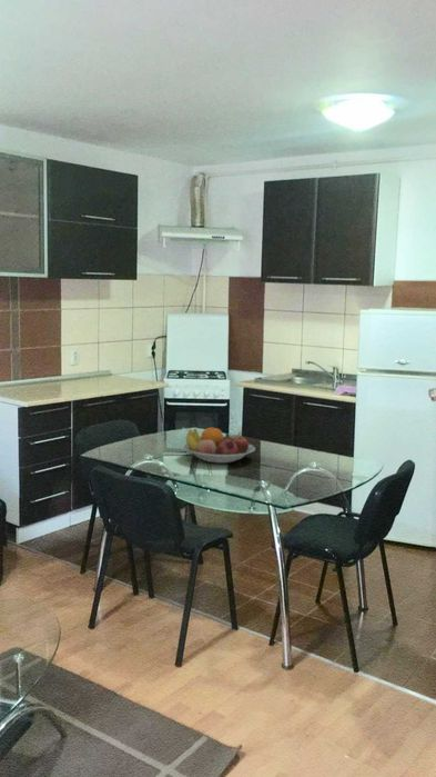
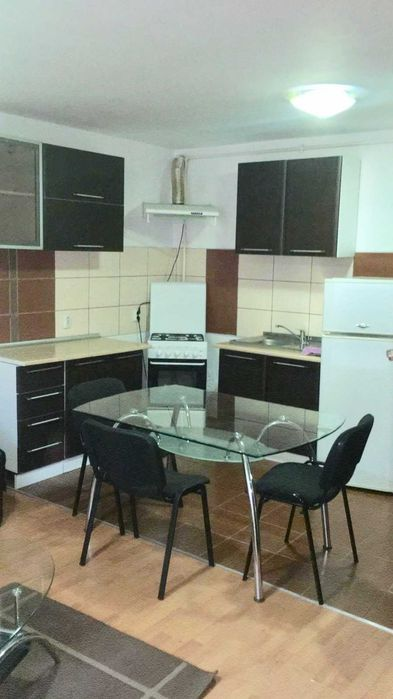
- fruit bowl (219, 444)
